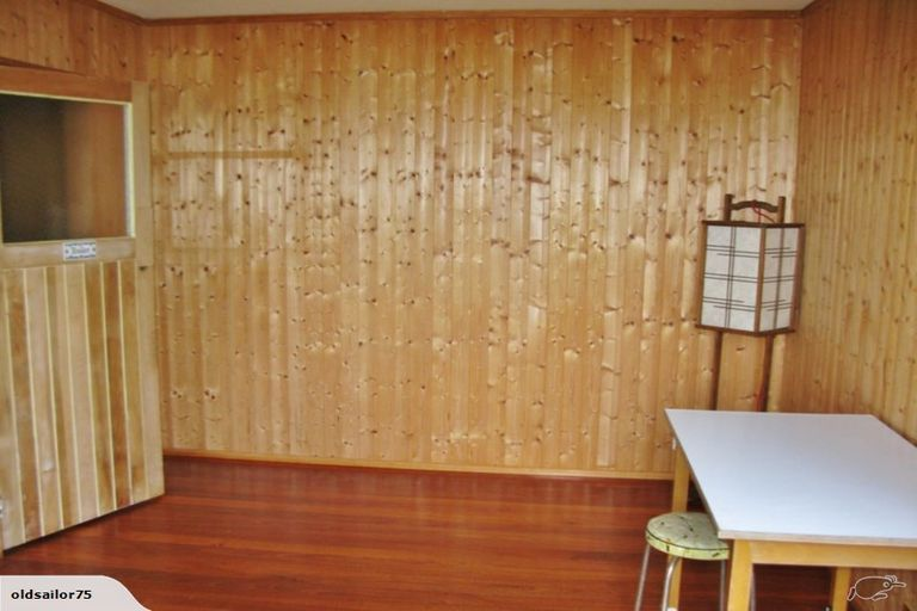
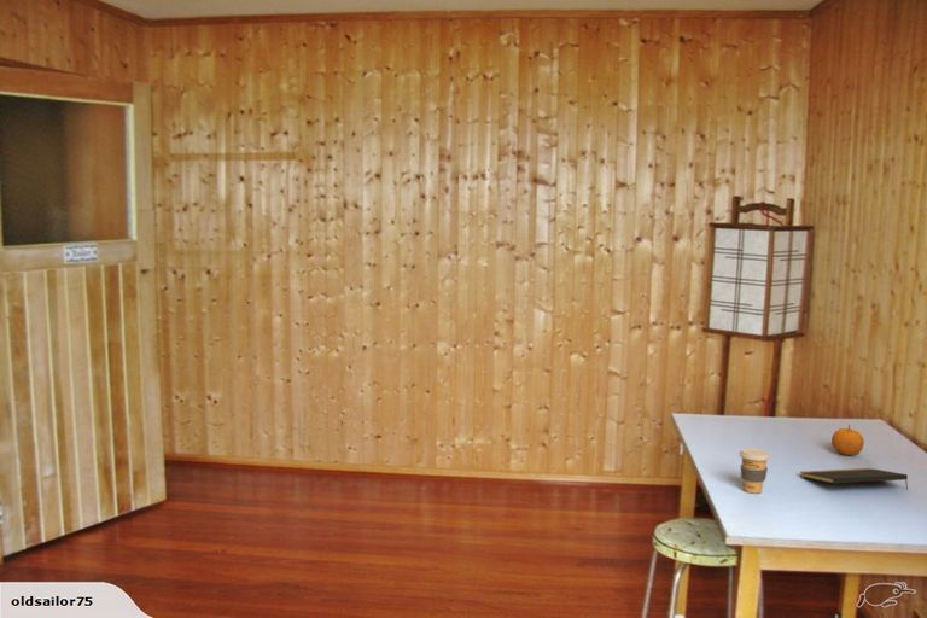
+ notepad (851, 476)
+ coffee cup (753, 471)
+ fruit (847, 438)
